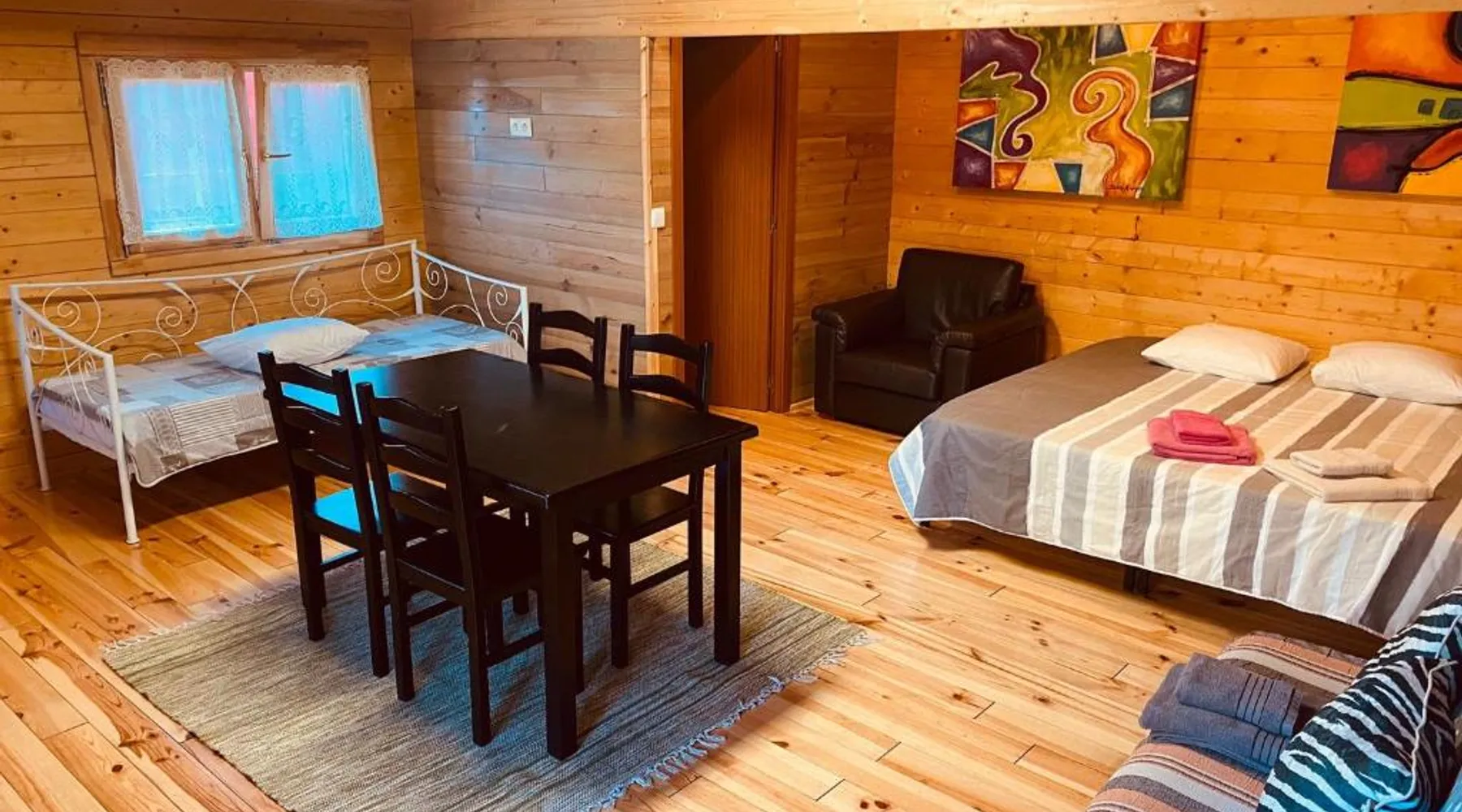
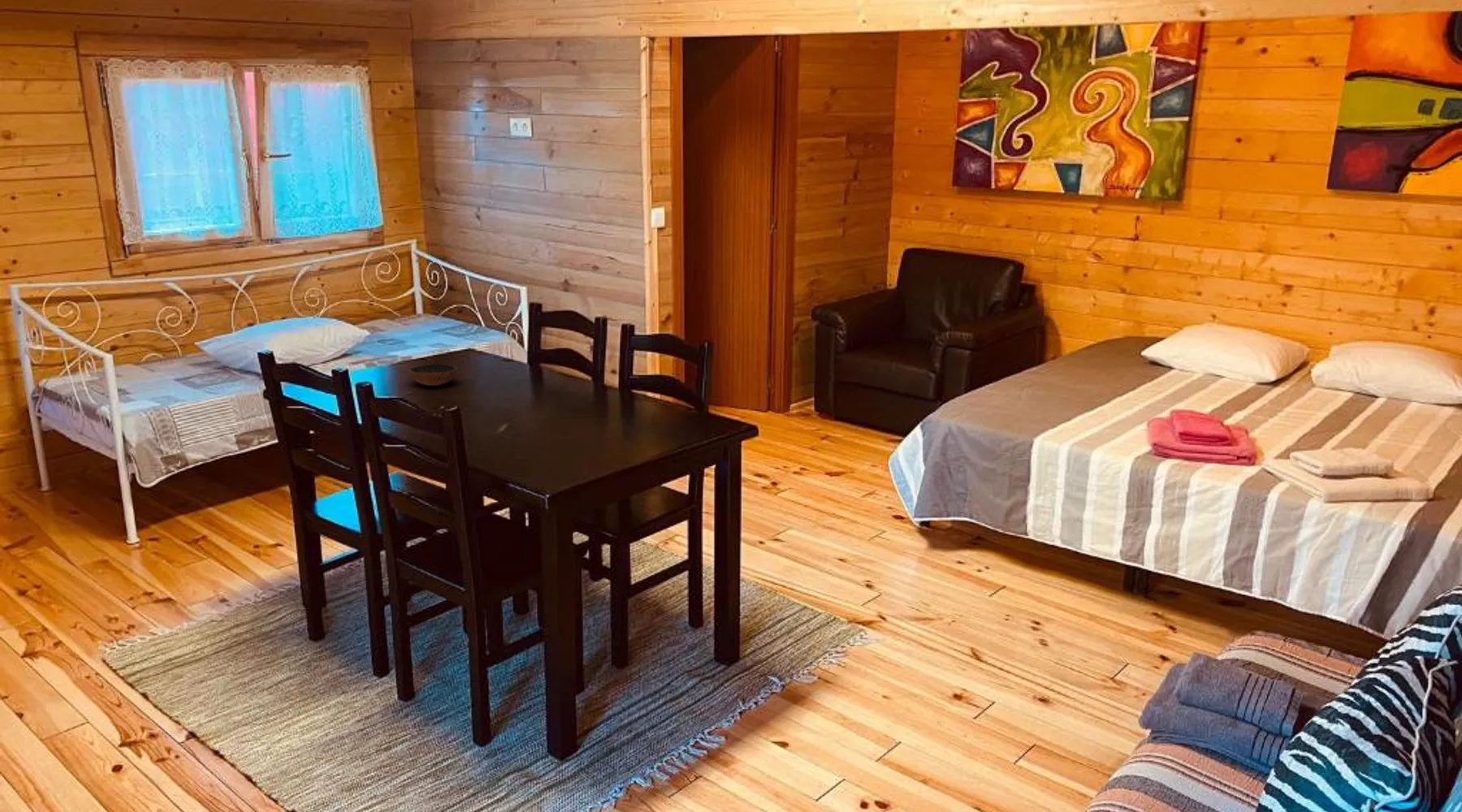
+ bowl (433, 376)
